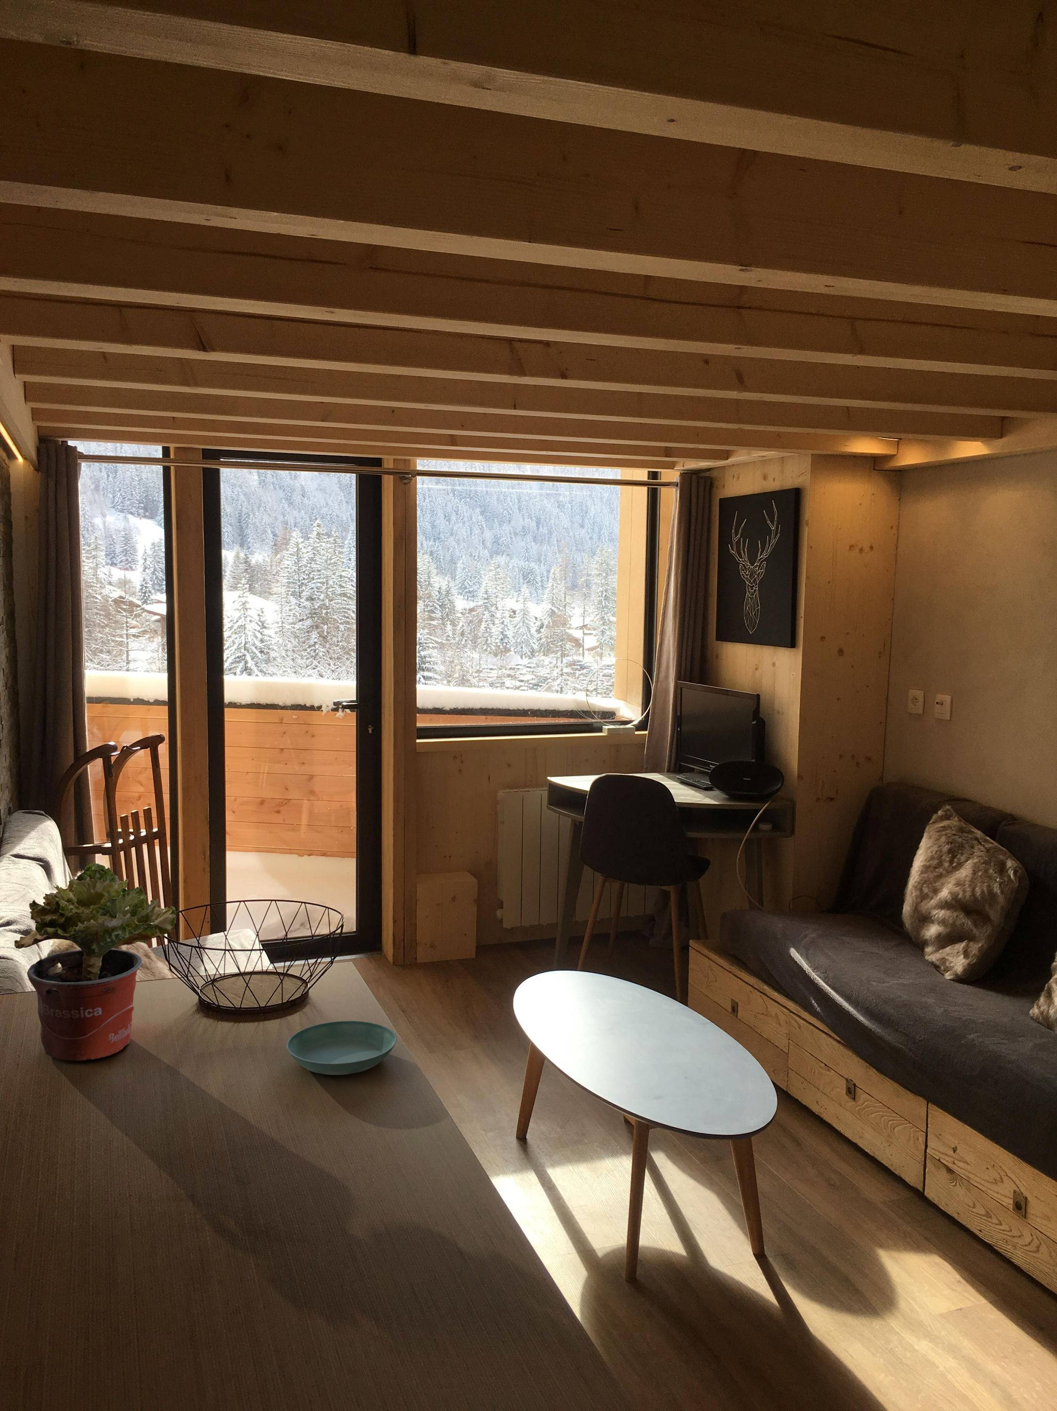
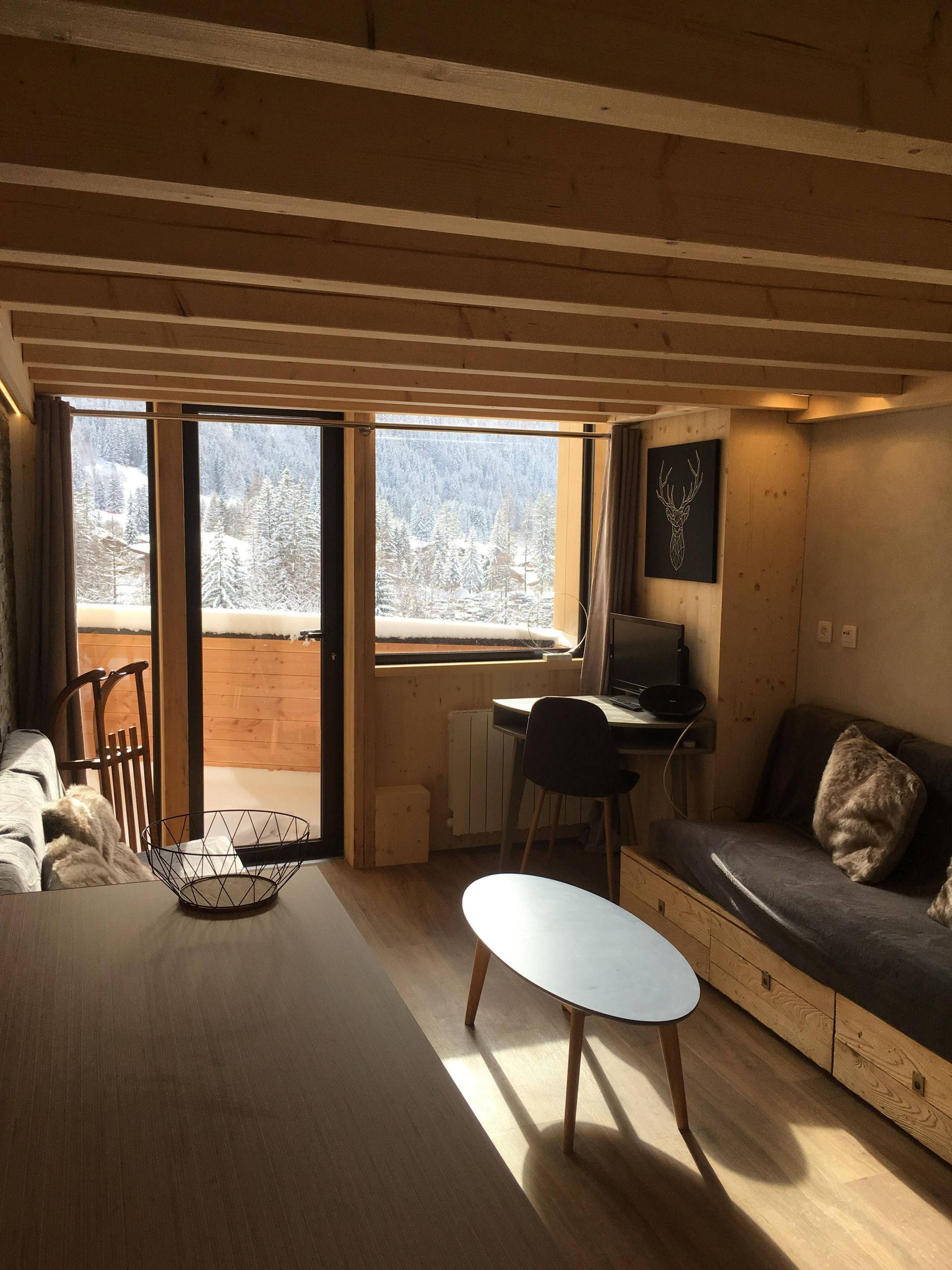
- potted plant (99, 953)
- saucer (342, 1050)
